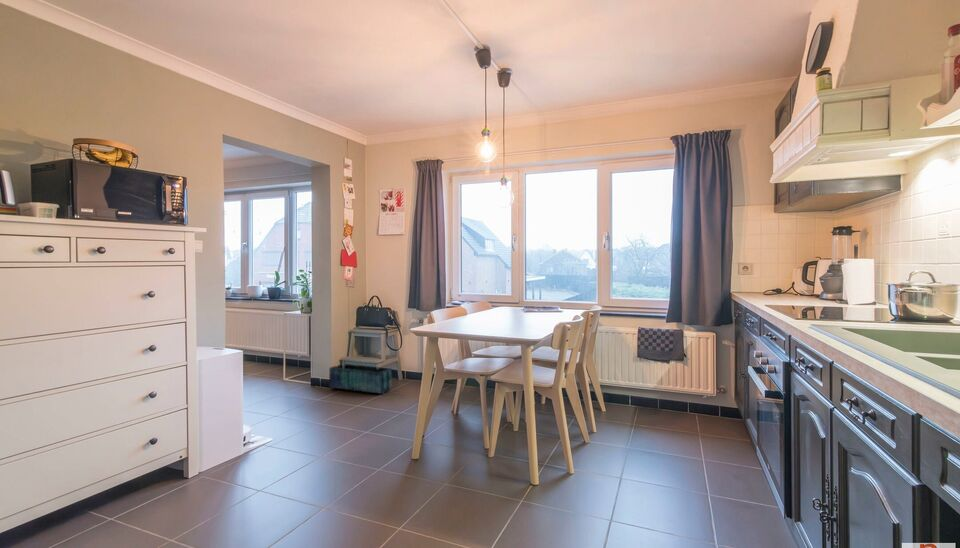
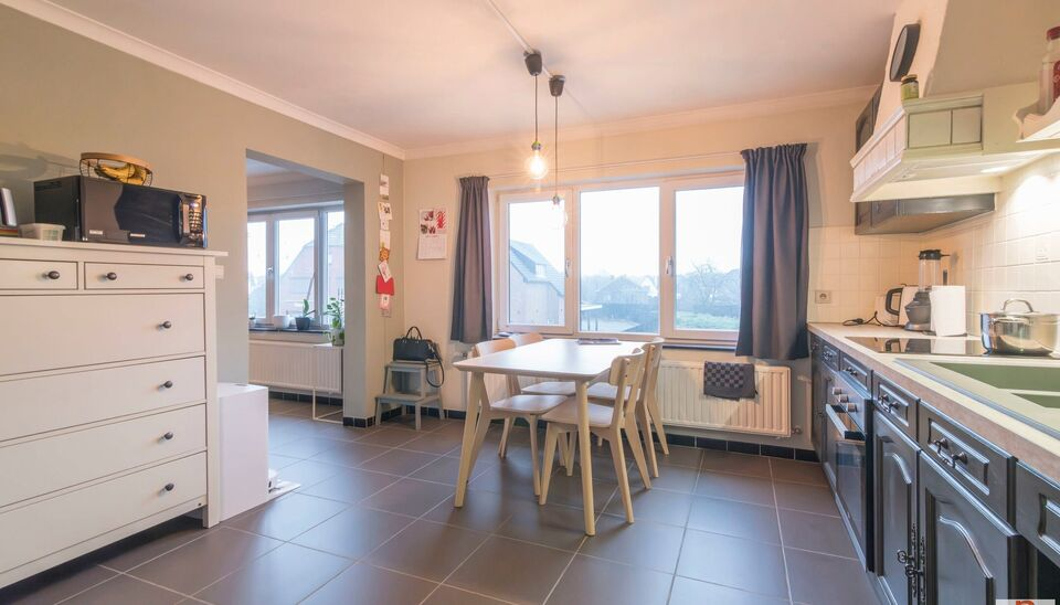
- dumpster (361, 379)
